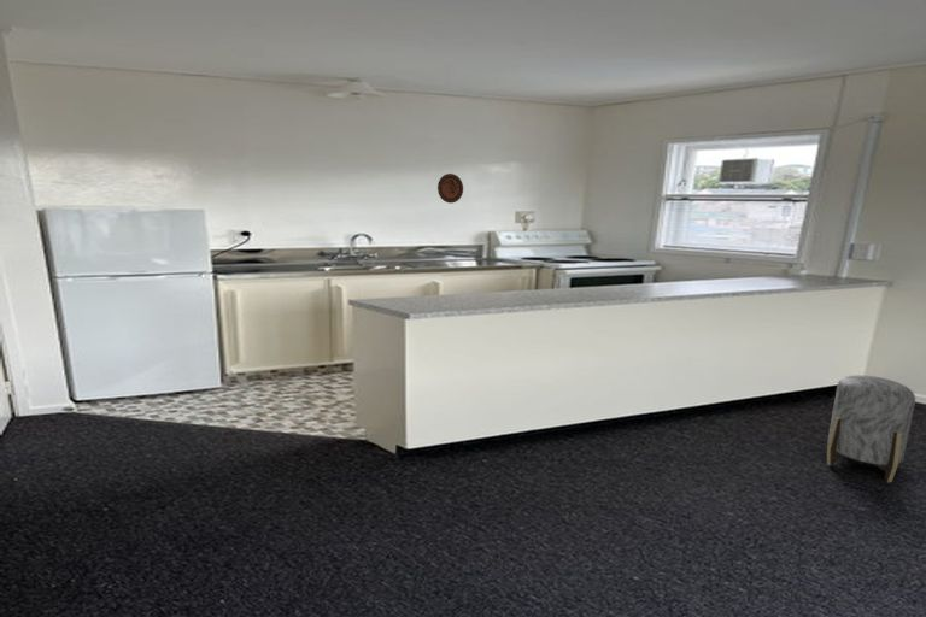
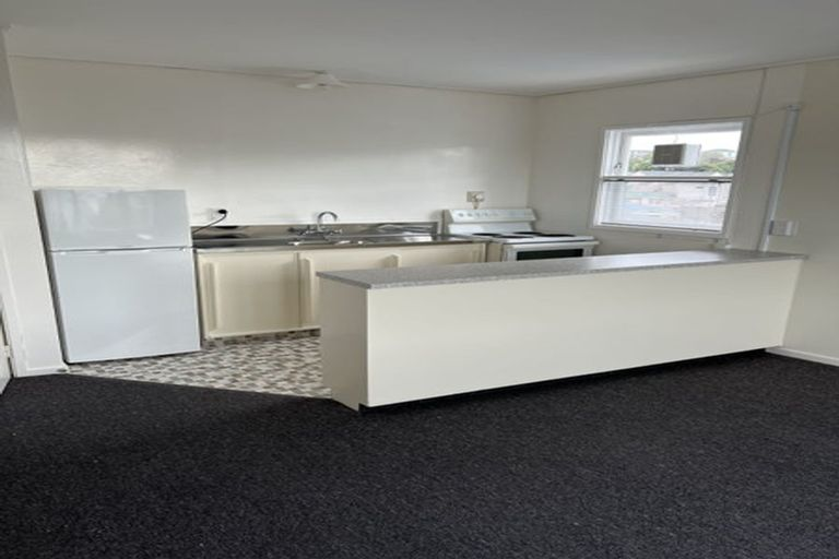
- stool (869, 423)
- decorative plate (450, 188)
